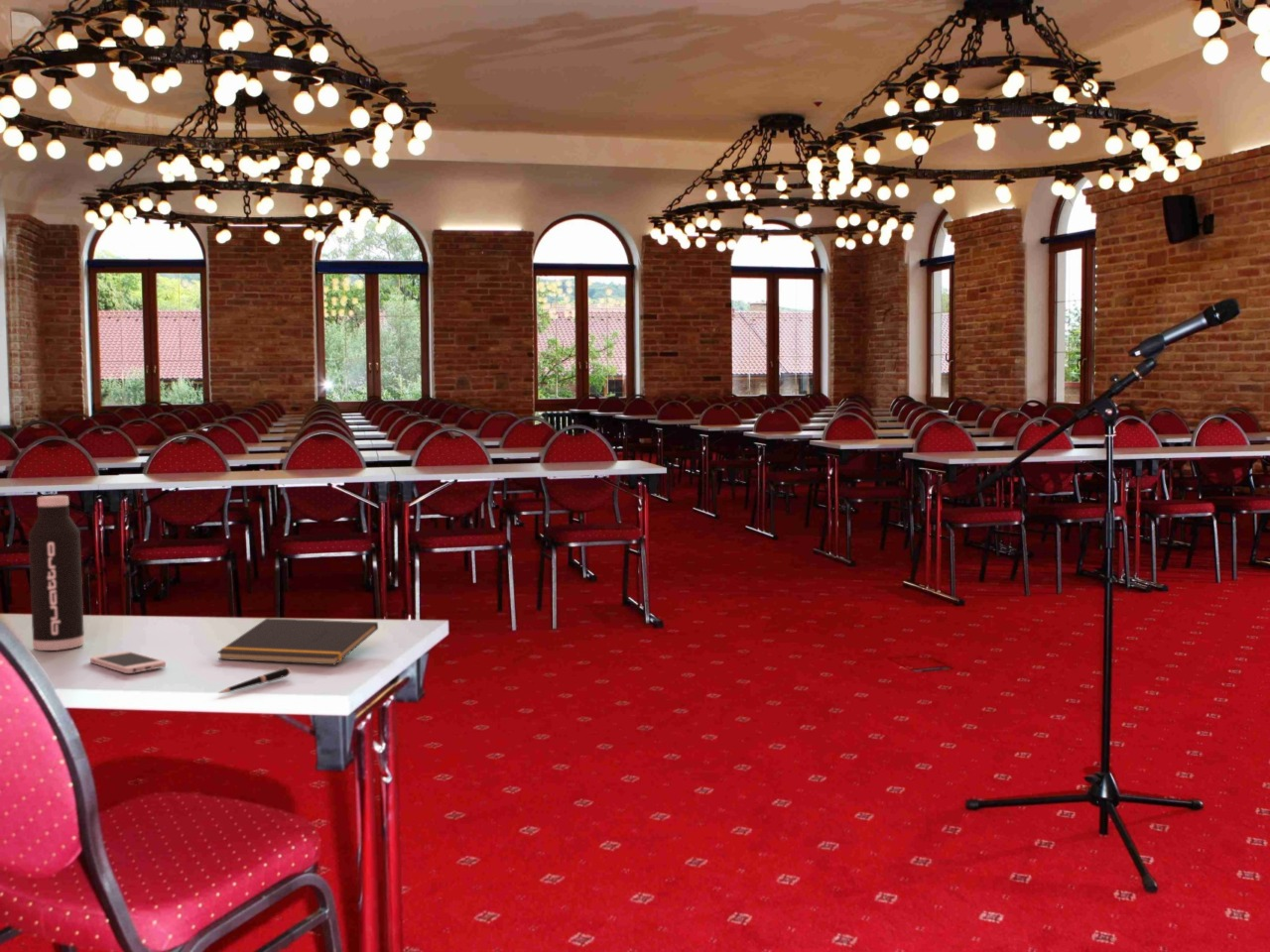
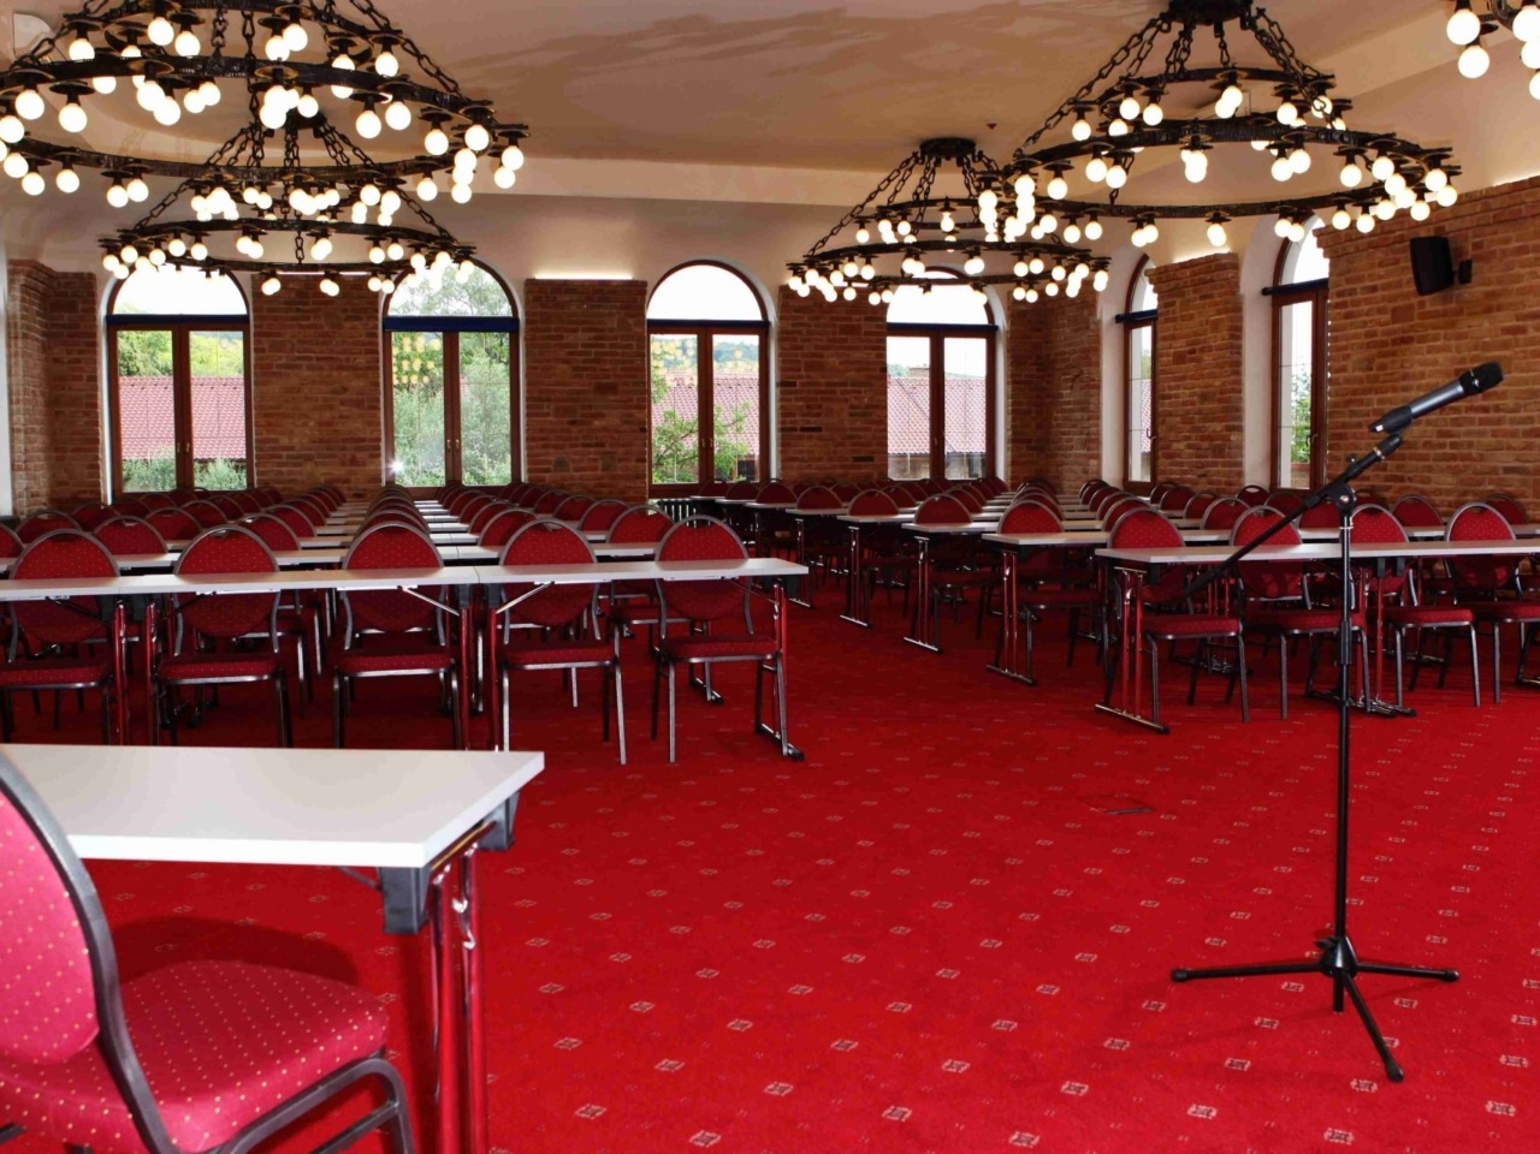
- smartphone (127, 661)
- water bottle (56, 571)
- pen (254, 680)
- notepad (300, 640)
